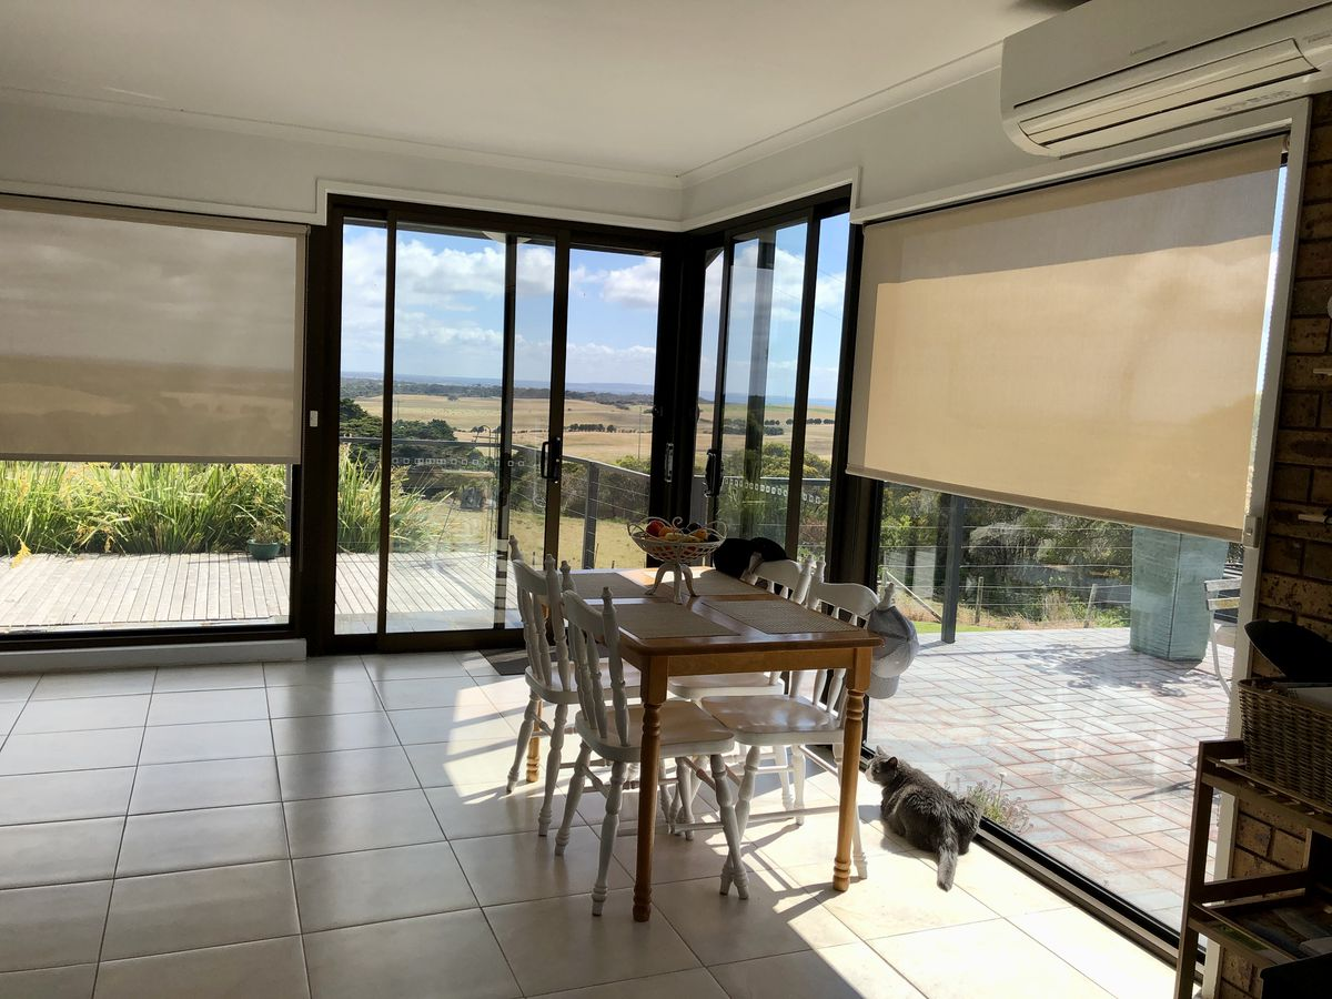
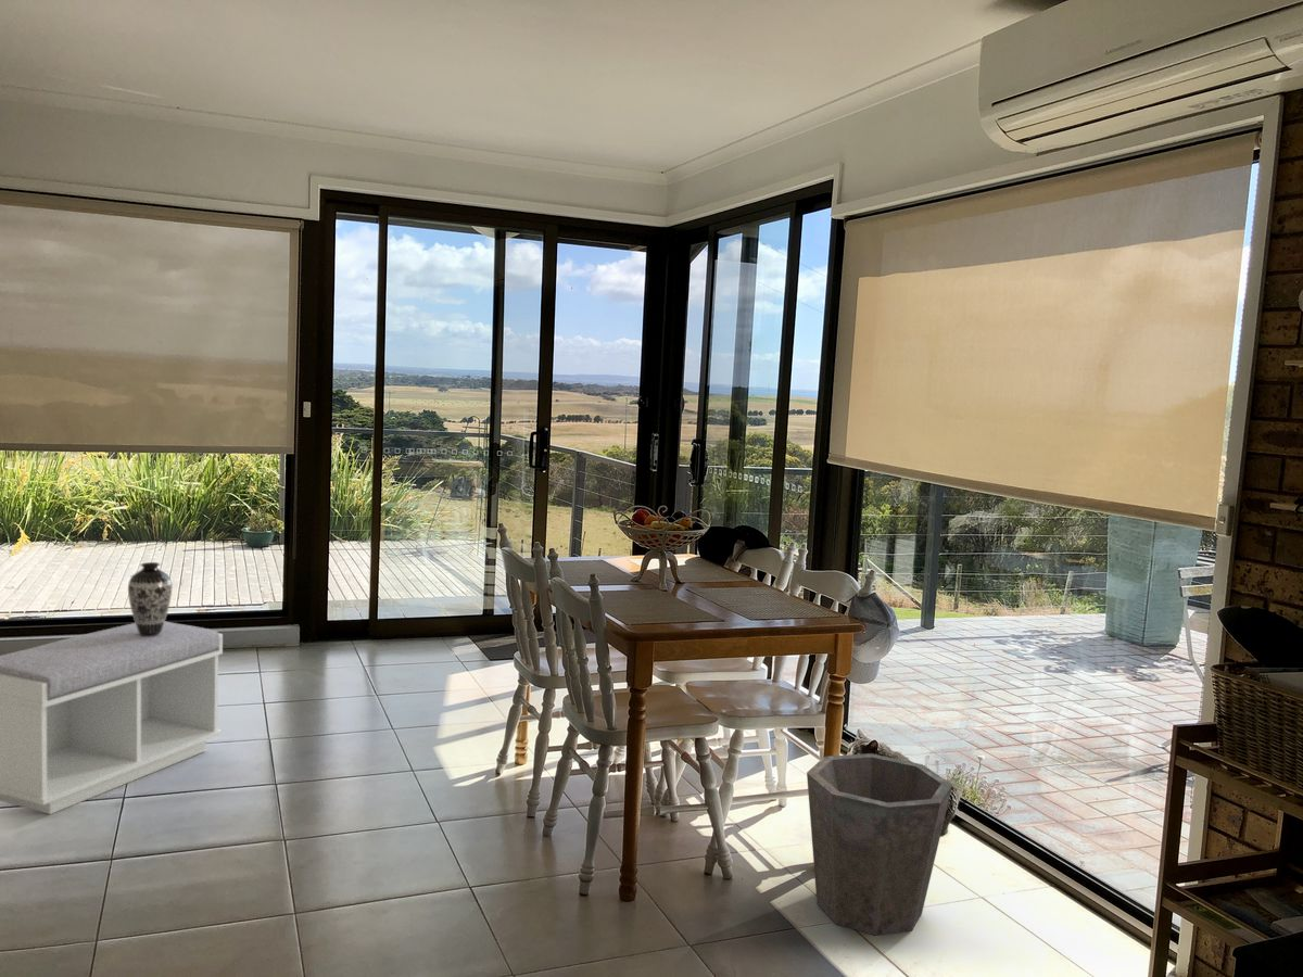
+ waste bin (874, 843)
+ decorative vase (150, 598)
+ bench (103, 707)
